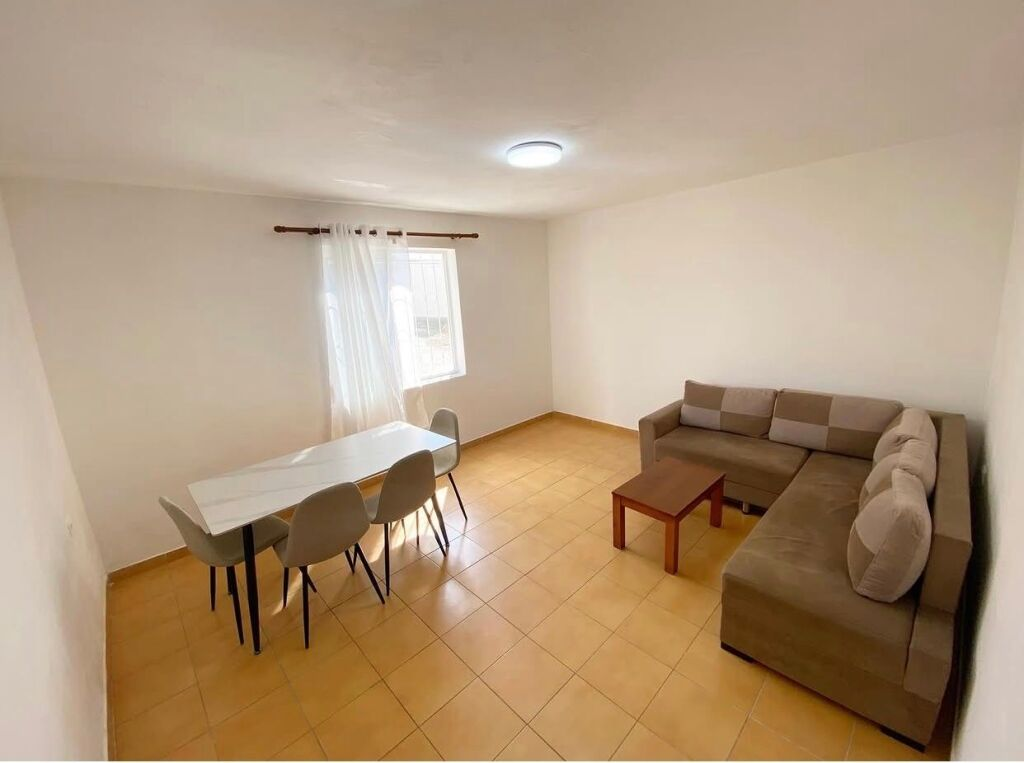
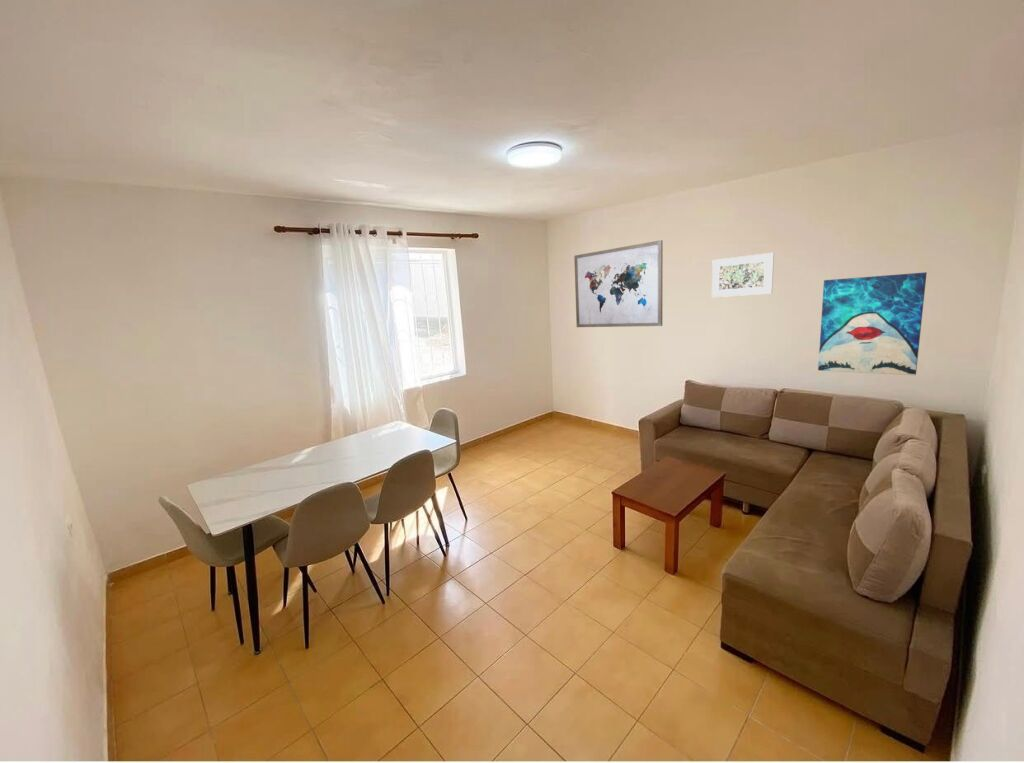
+ wall art (615, 288)
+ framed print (741, 276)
+ wall art (867, 325)
